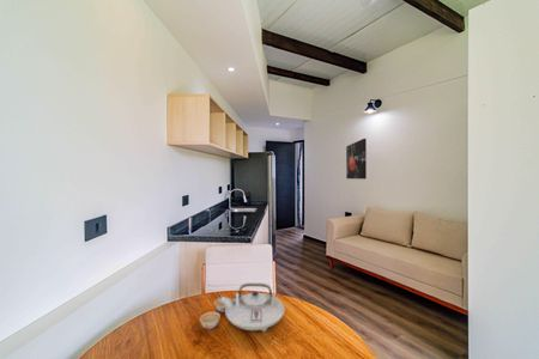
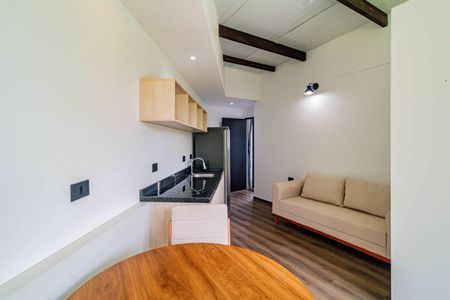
- teapot (243, 306)
- wall art (355, 160)
